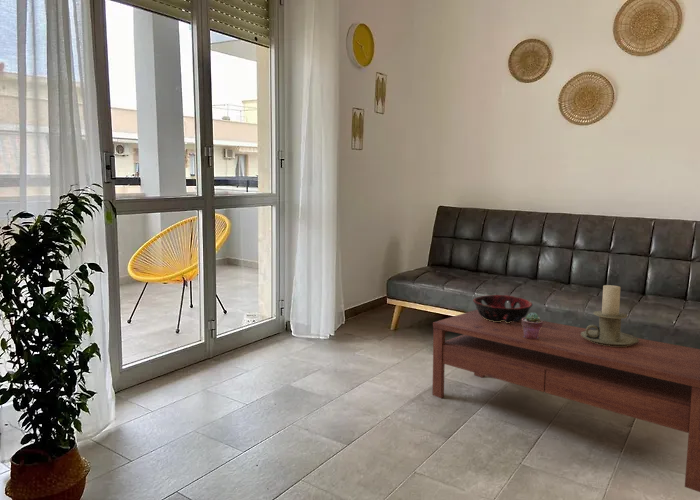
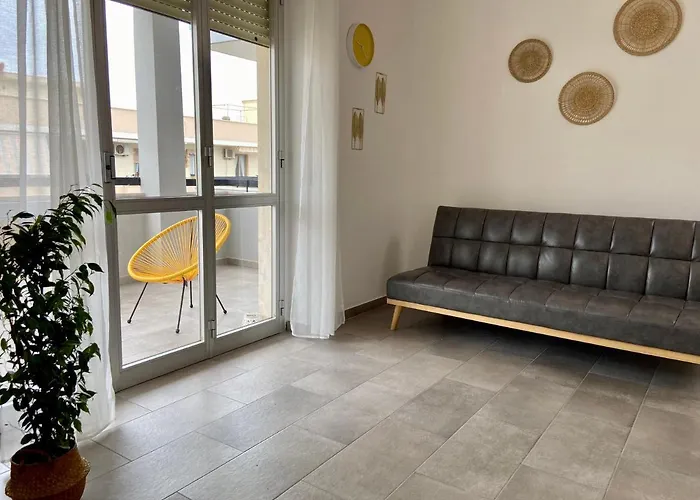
- candle holder (610, 312)
- potted succulent (531, 324)
- decorative bowl (502, 309)
- coffee table (564, 380)
